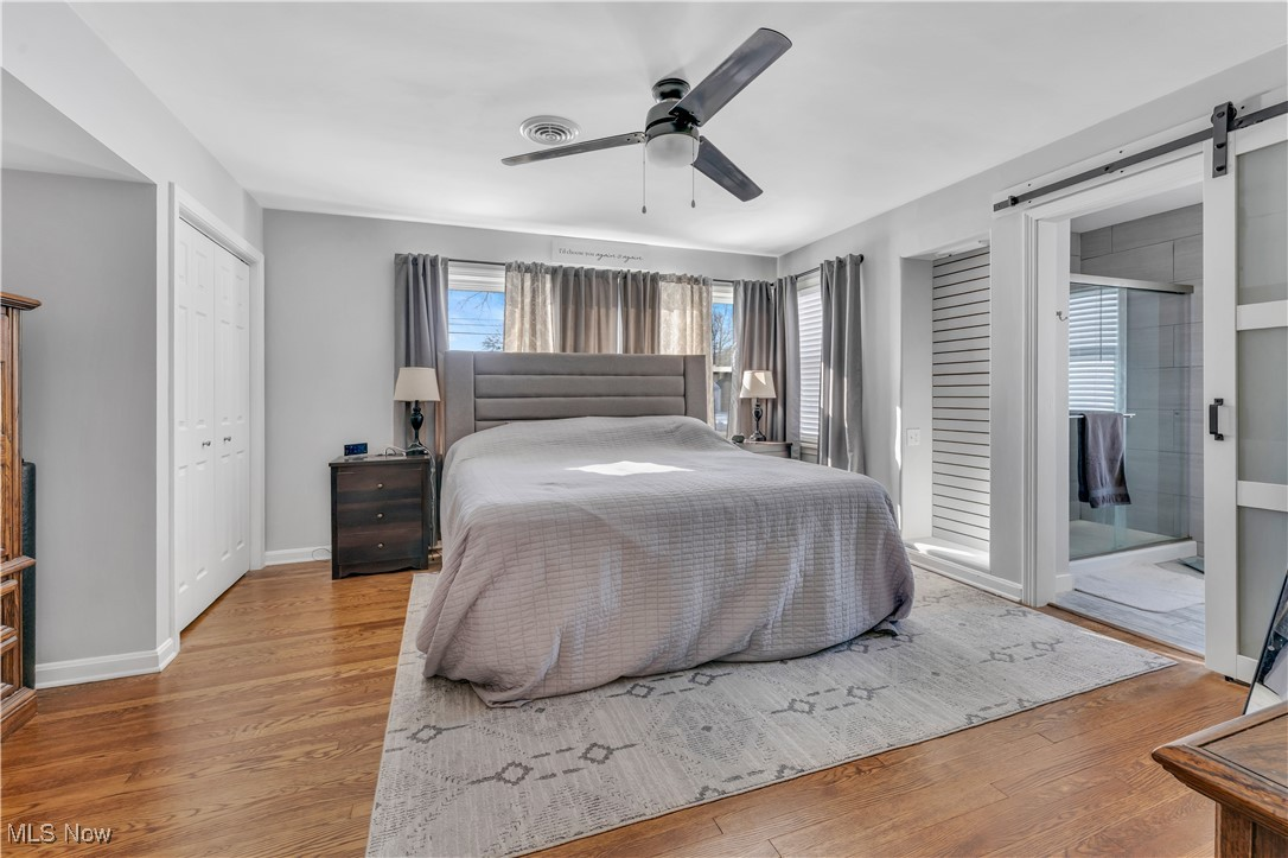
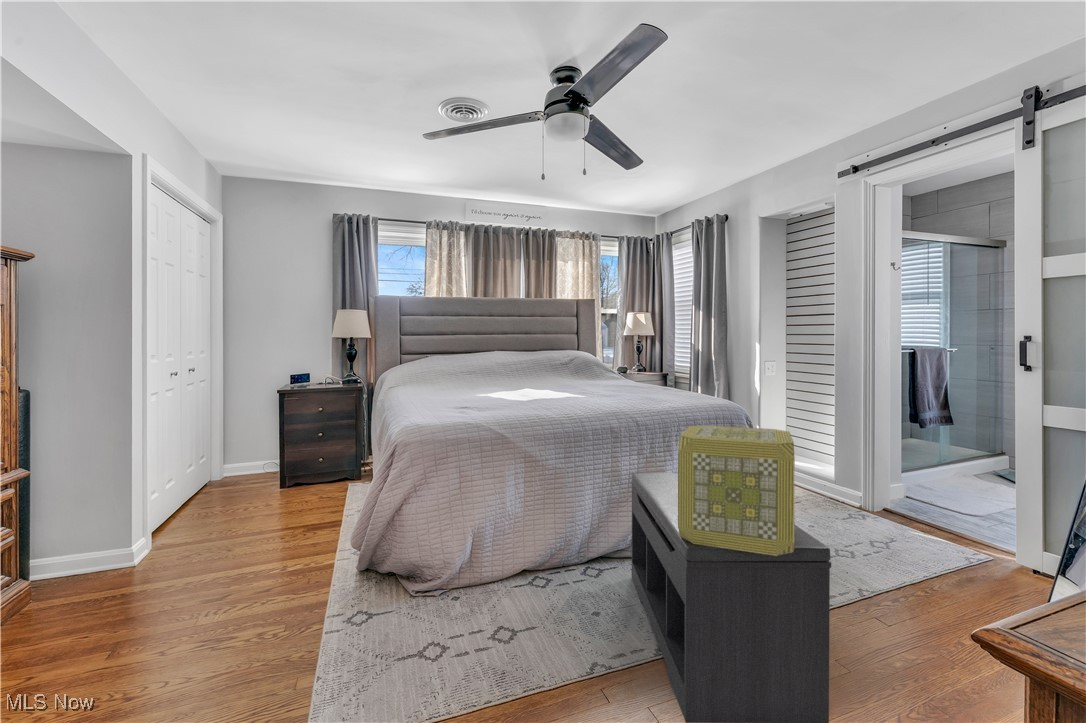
+ bench (706, 567)
+ decorative box (736, 482)
